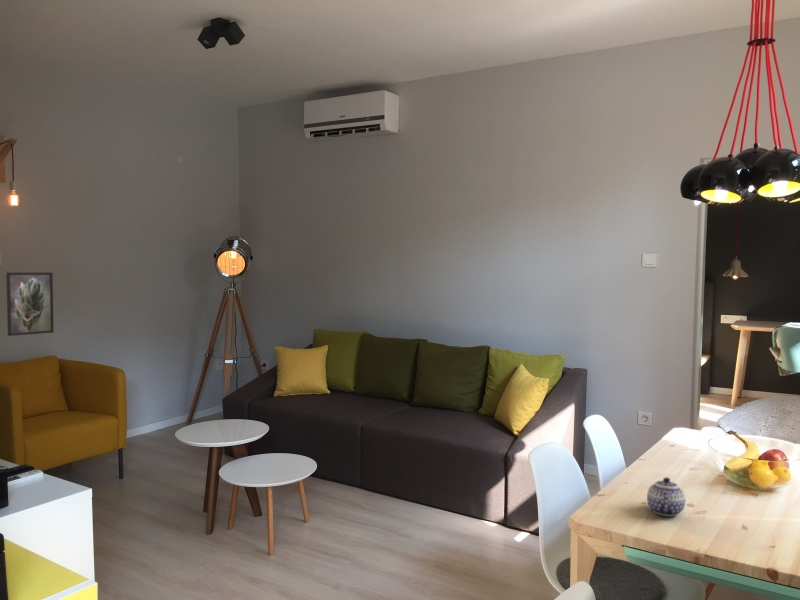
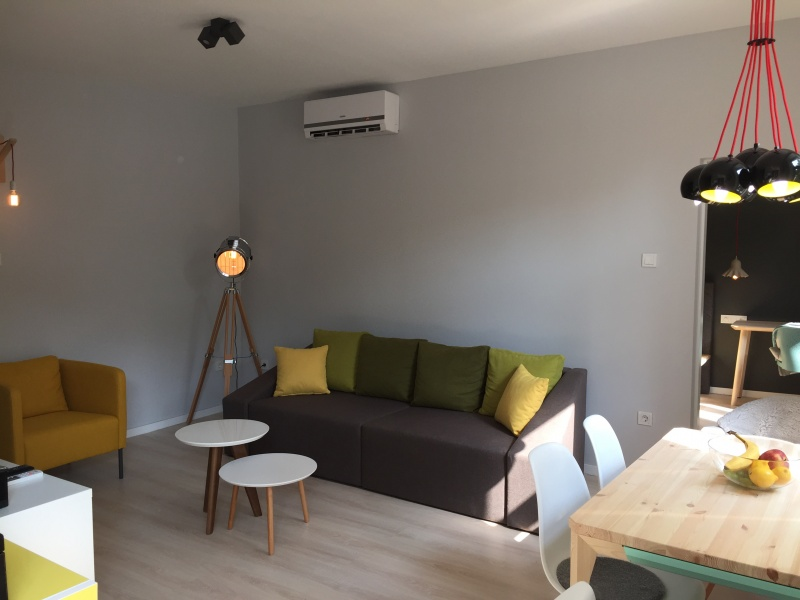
- teapot (666, 495)
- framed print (30, 303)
